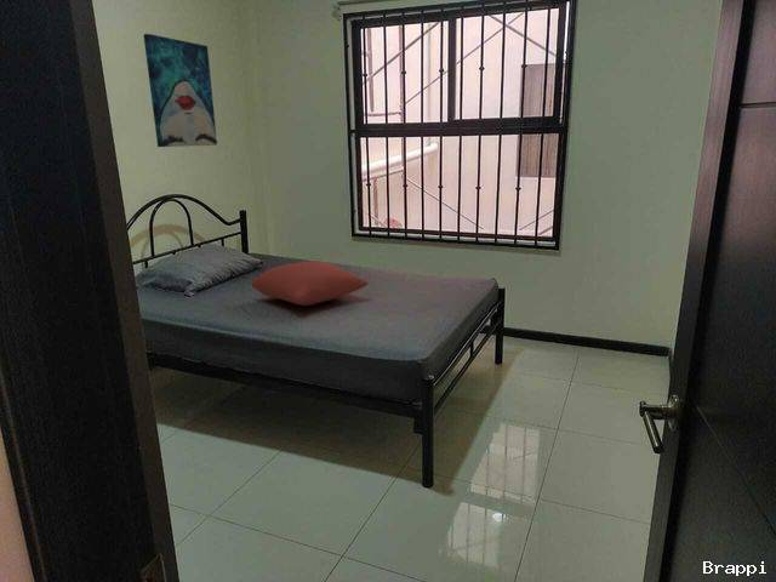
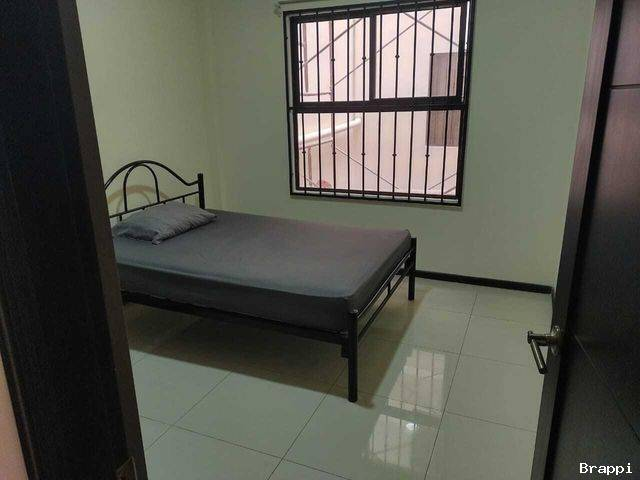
- wall art (183, 95)
- cushion (309, 283)
